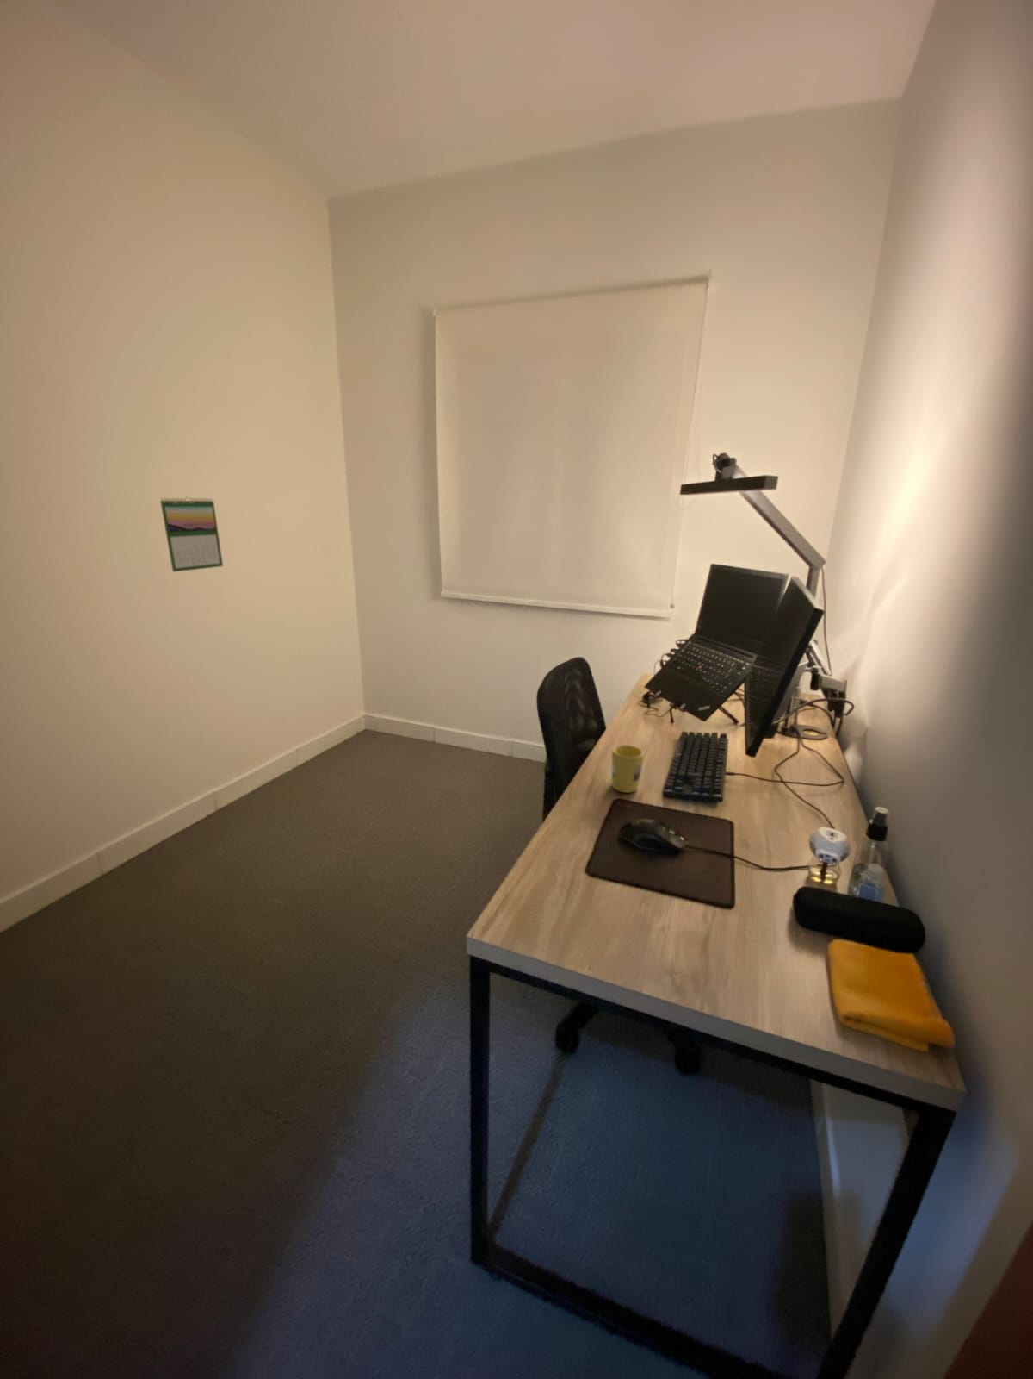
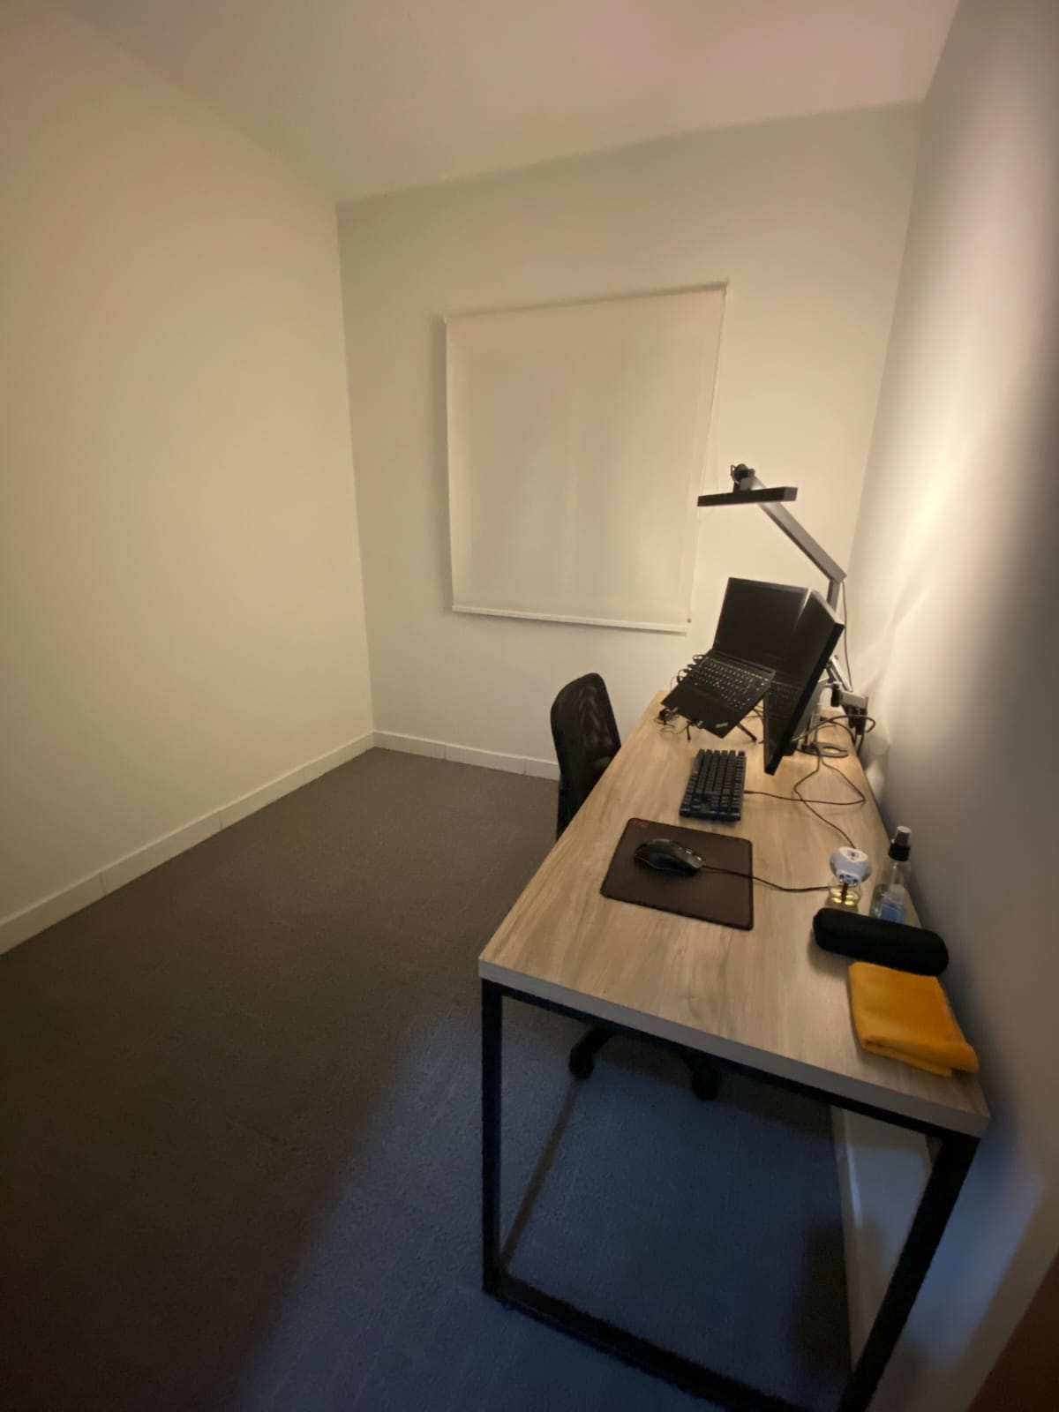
- calendar (193, 533)
- mug (627, 766)
